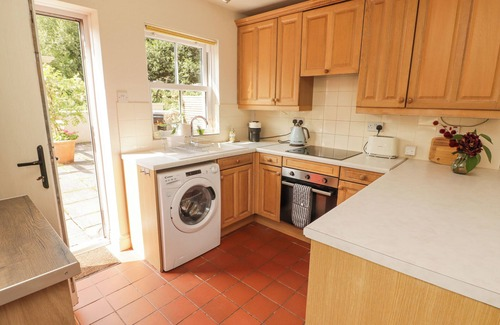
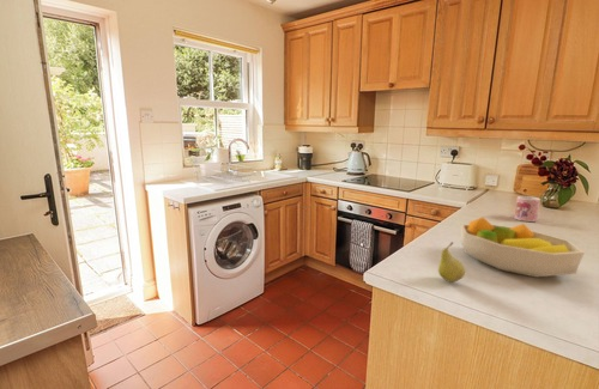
+ fruit (452, 260)
+ mug (525, 207)
+ fruit bowl (513, 243)
